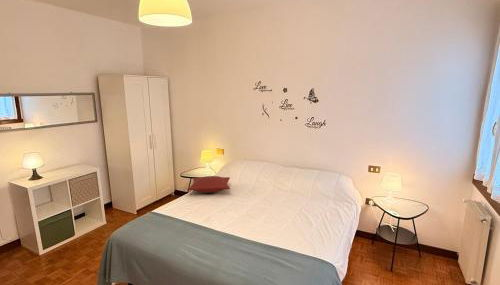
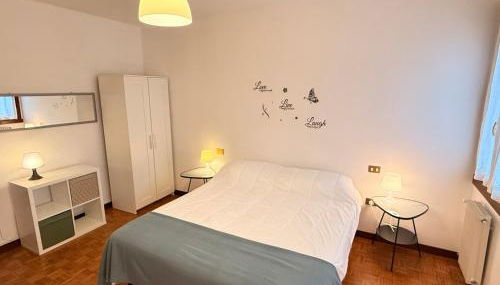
- pillow (210, 183)
